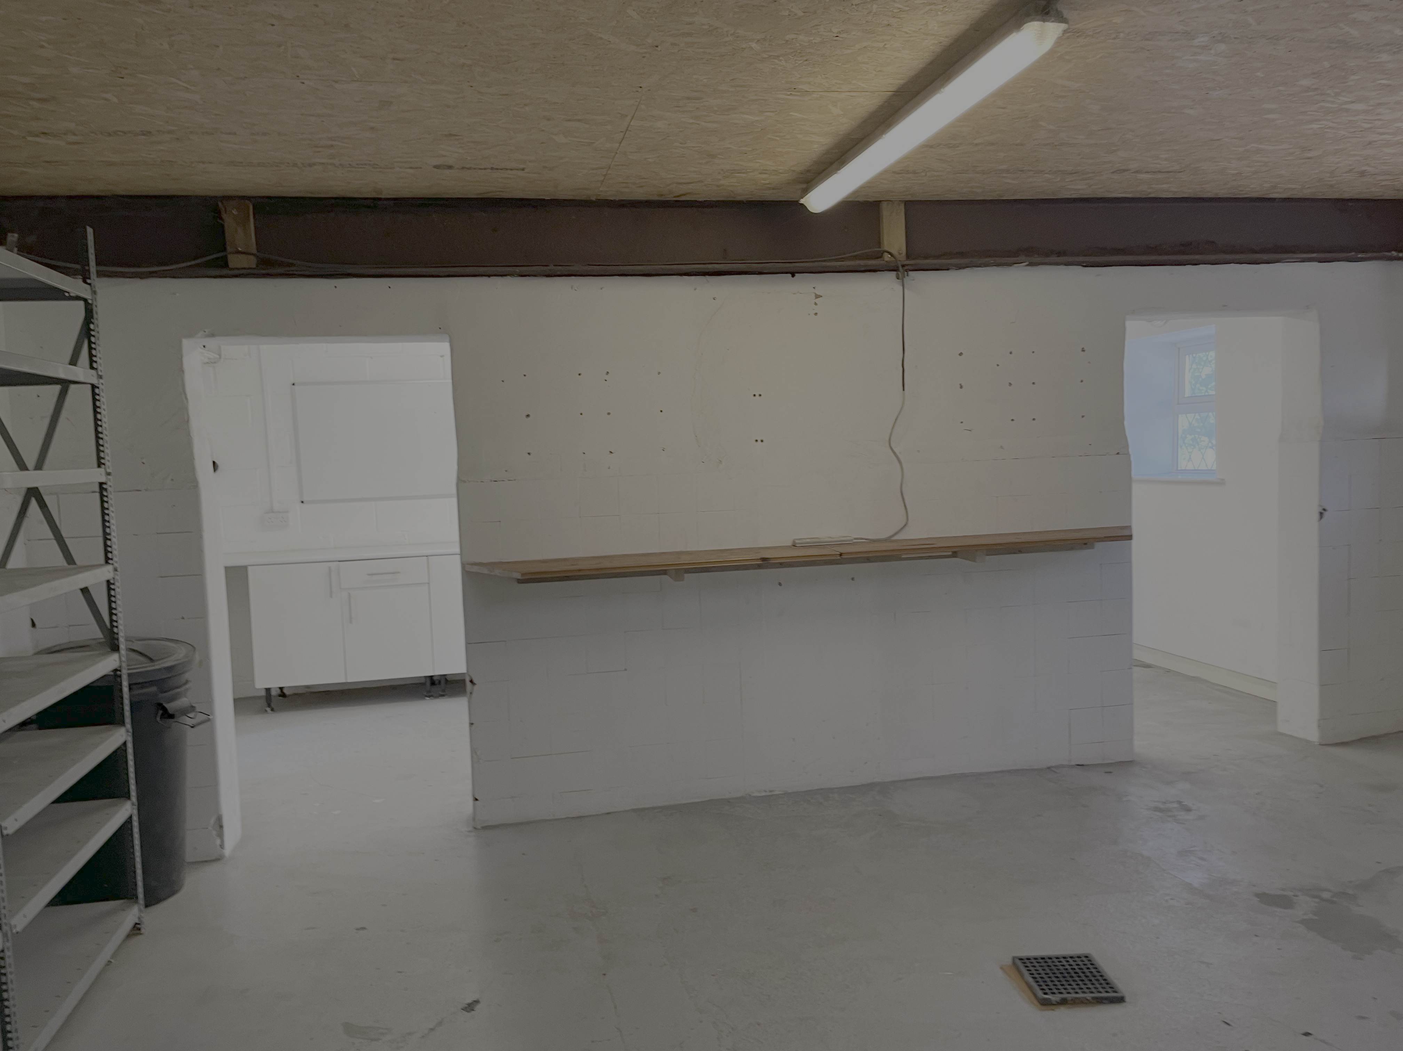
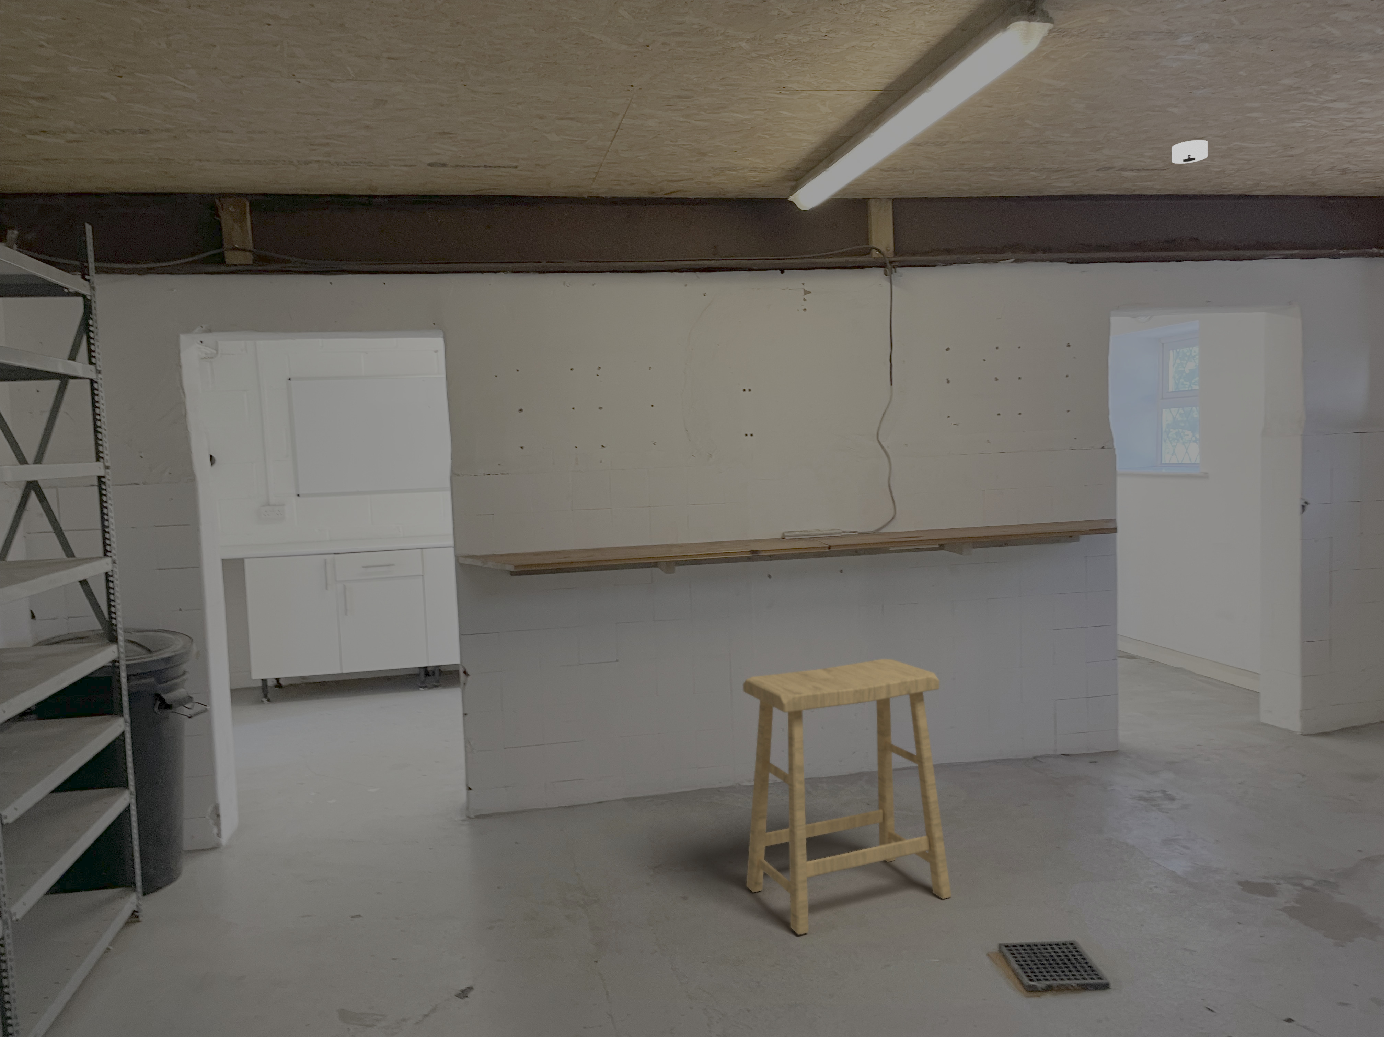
+ smoke detector (1189, 152)
+ stool (849, 816)
